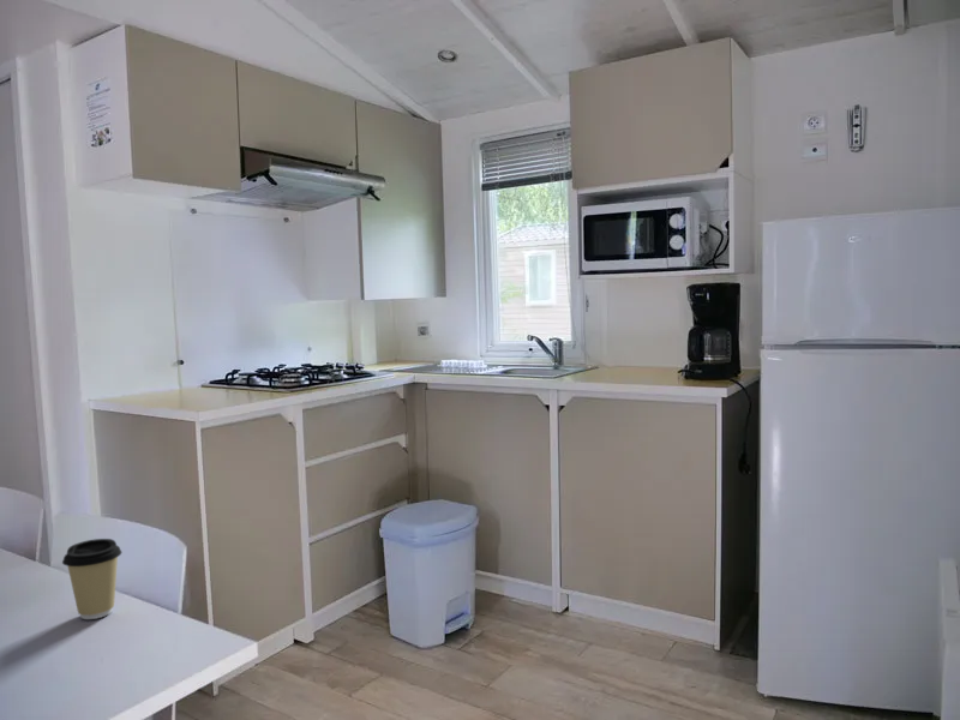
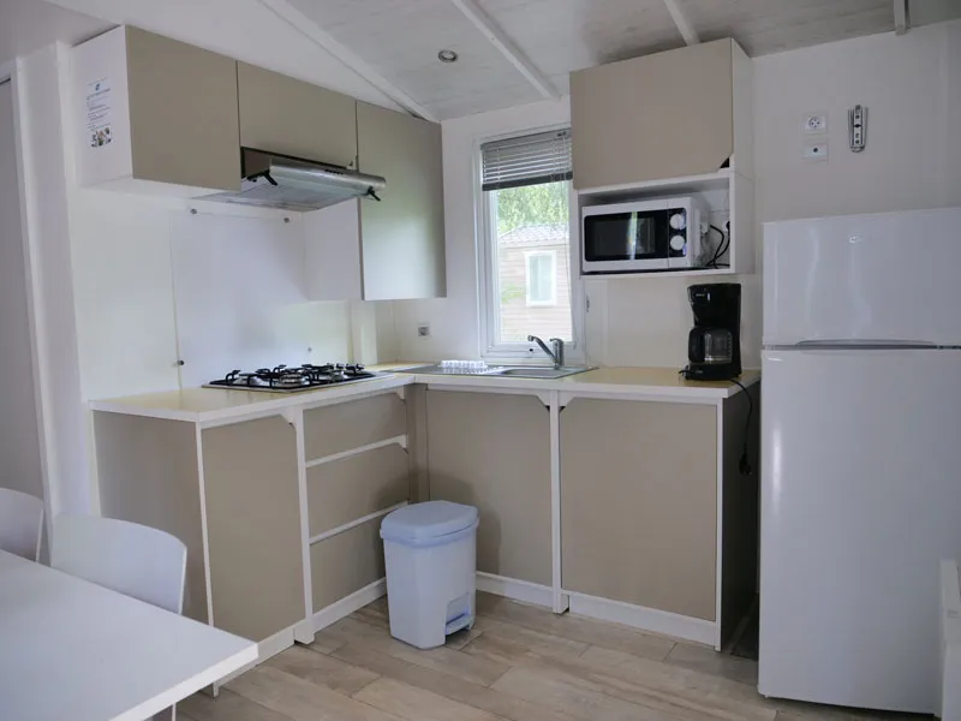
- coffee cup (94, 580)
